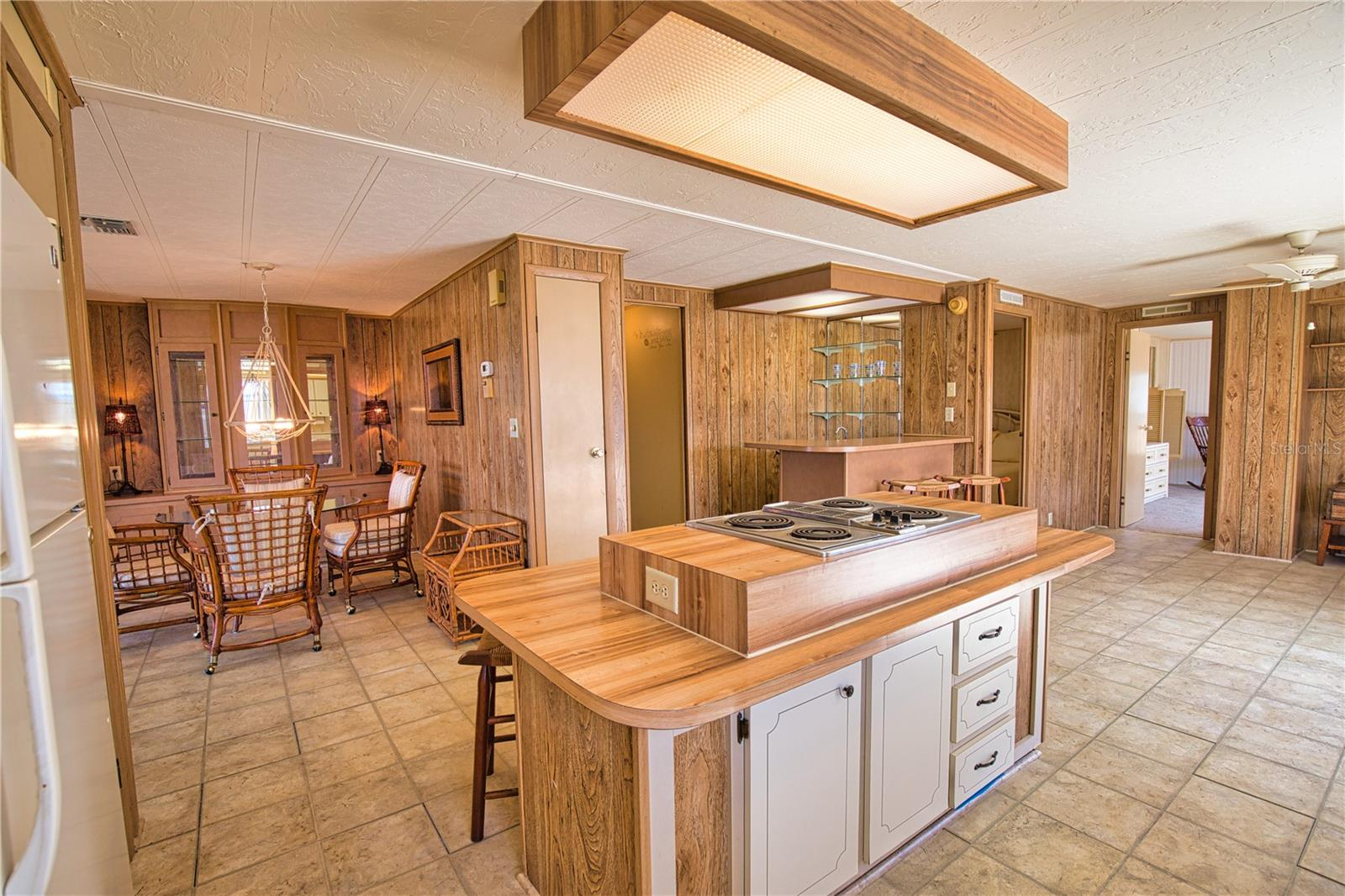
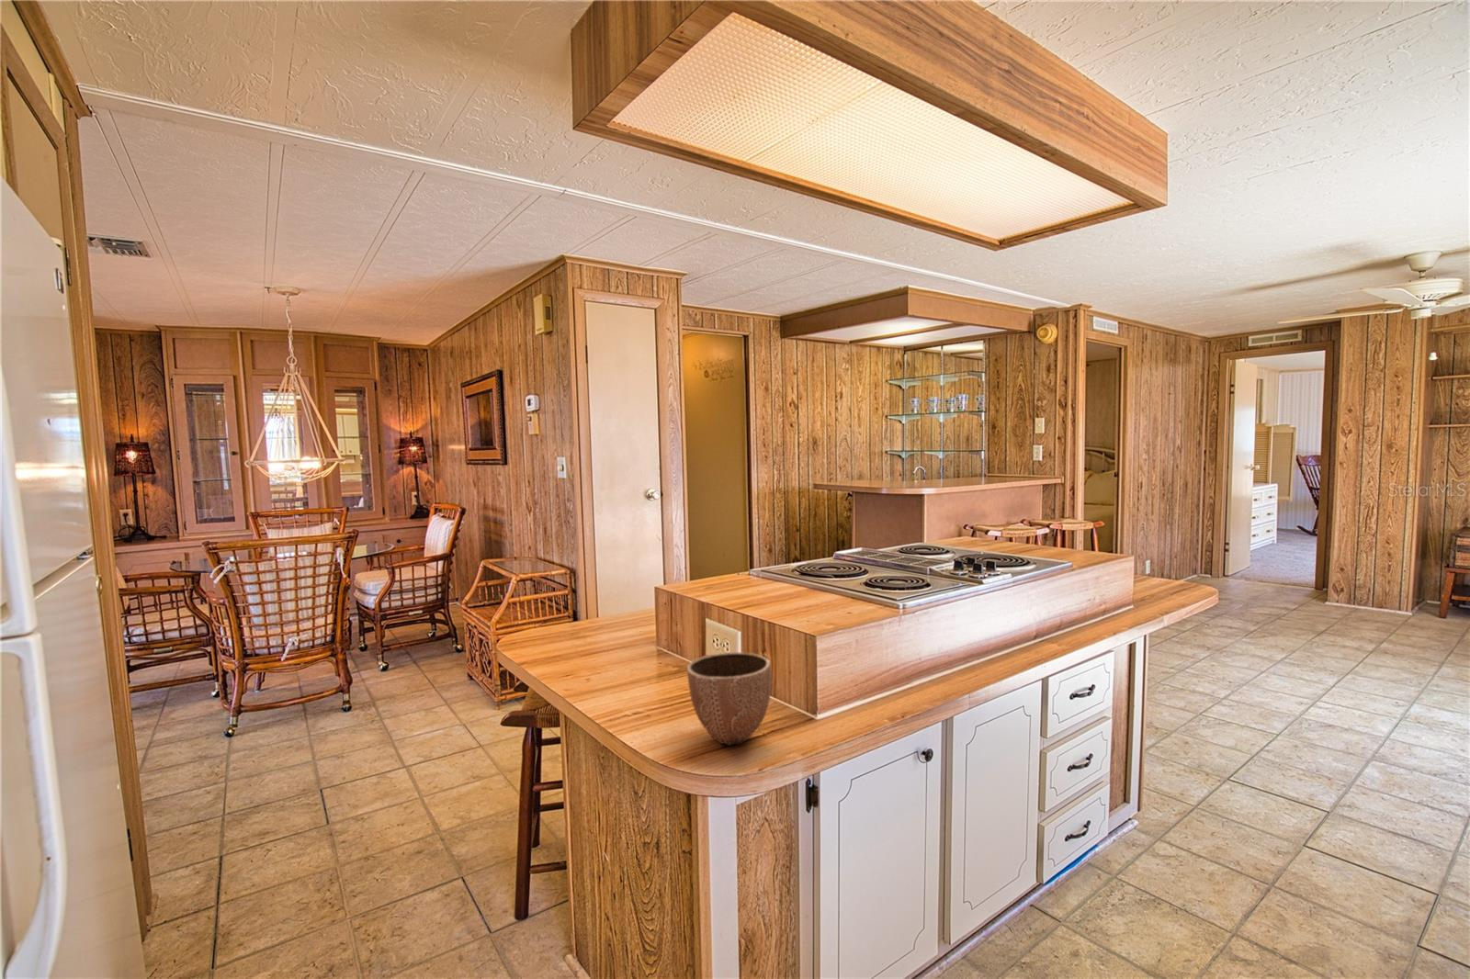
+ decorative bowl (729, 699)
